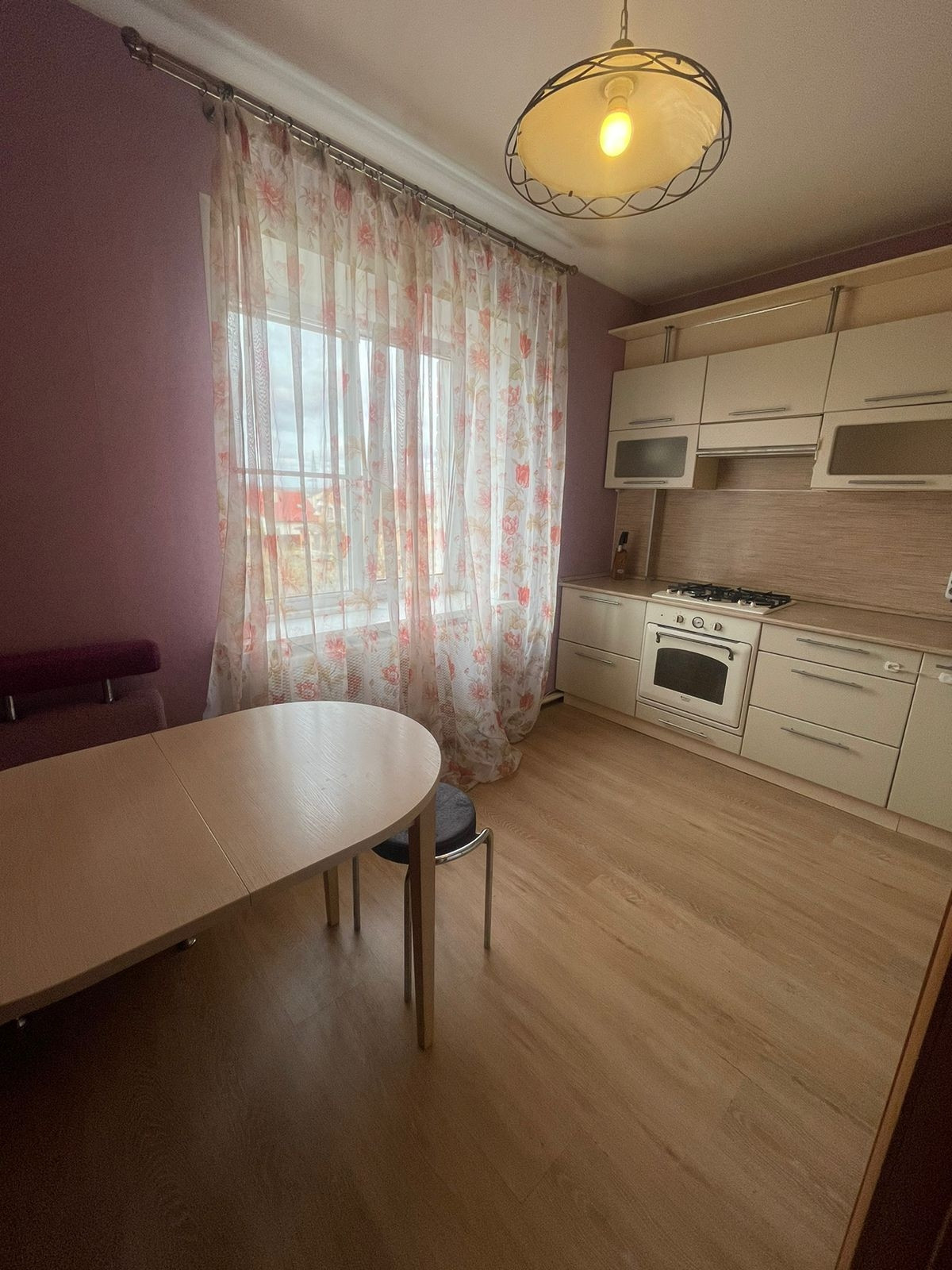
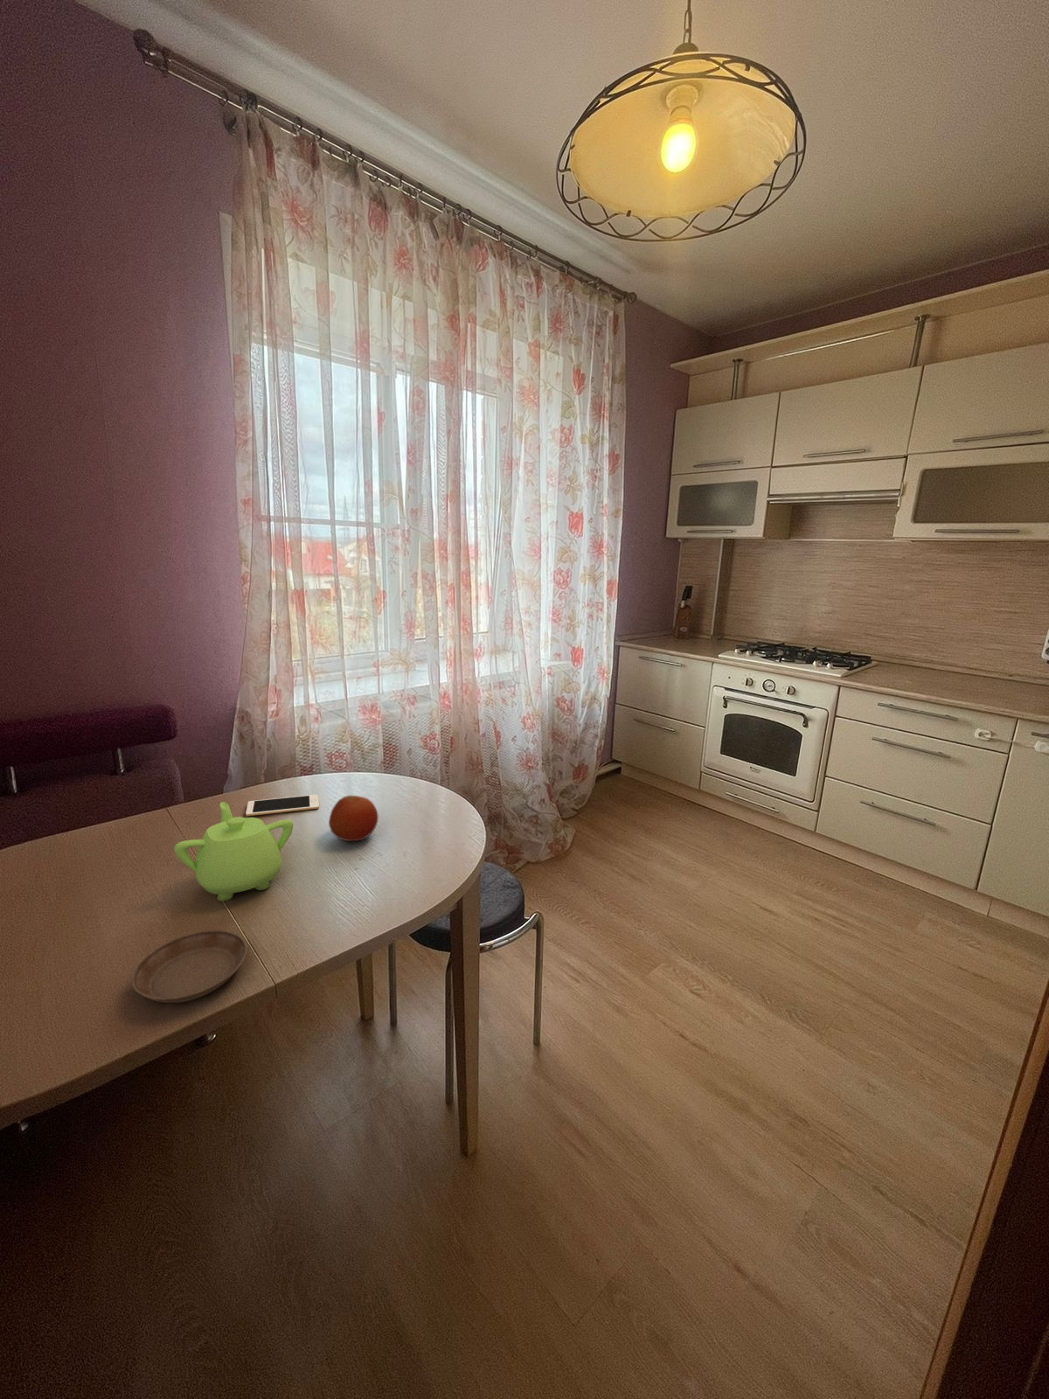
+ cell phone (283, 804)
+ fruit (354, 817)
+ teapot (235, 846)
+ saucer (193, 968)
